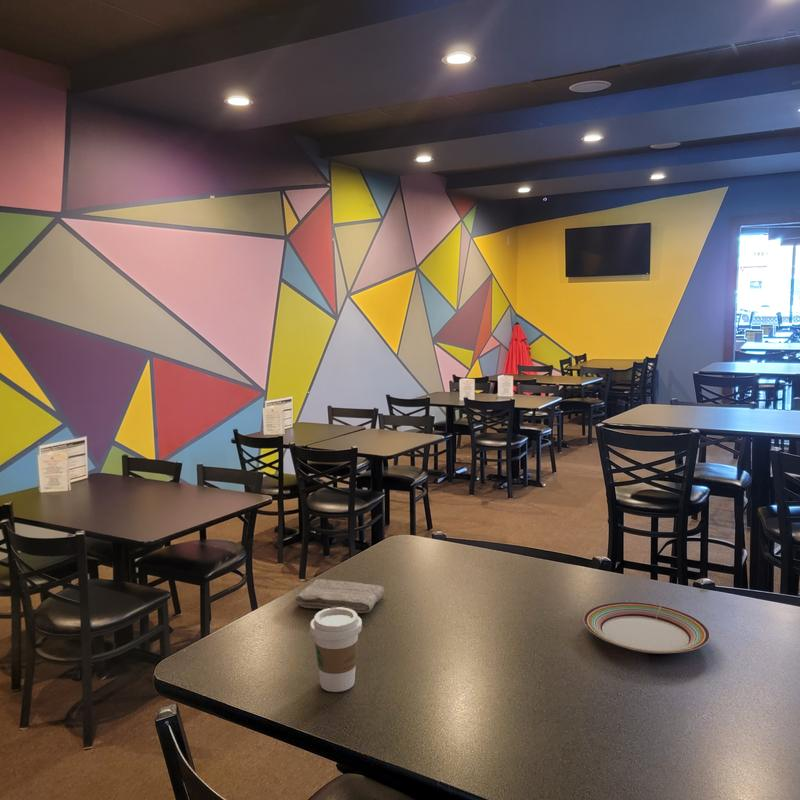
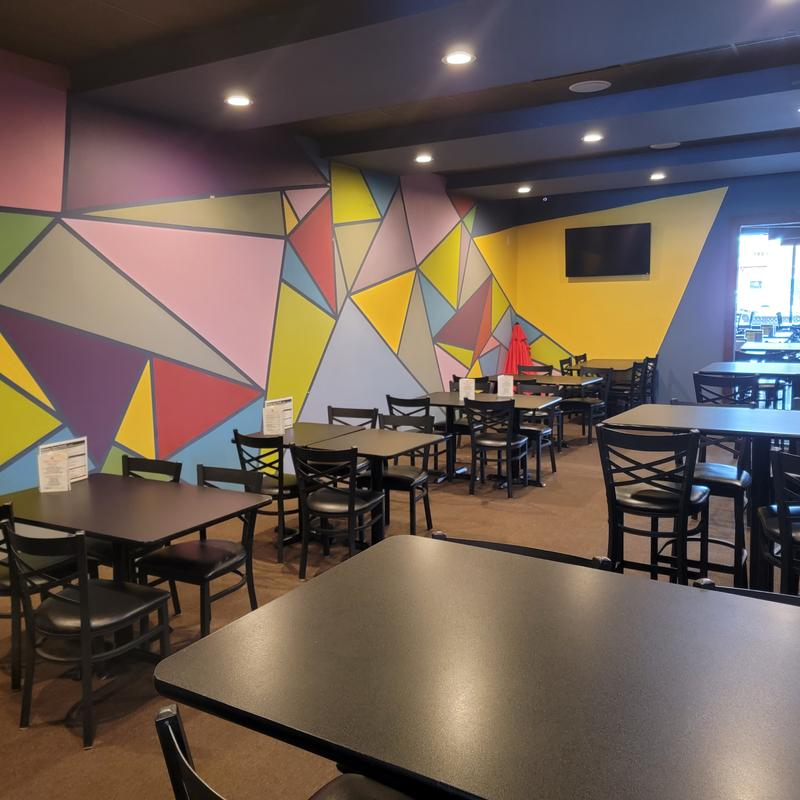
- washcloth (340, 594)
- plate (644, 630)
- coffee cup (336, 649)
